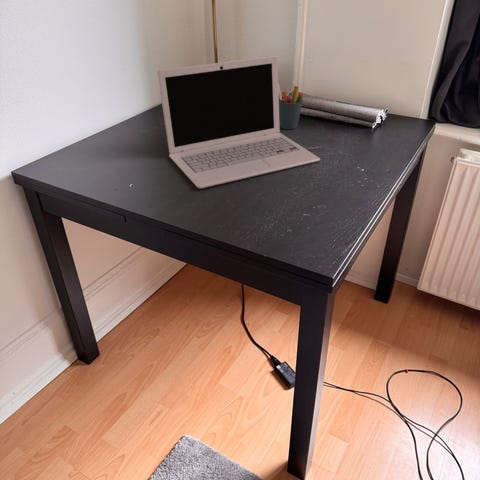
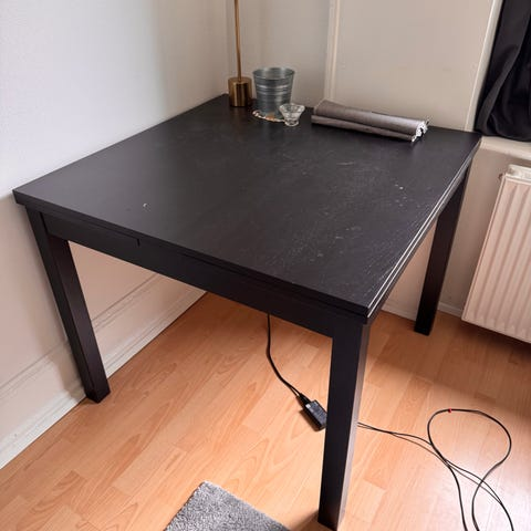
- pen holder (289, 105)
- laptop (241, 117)
